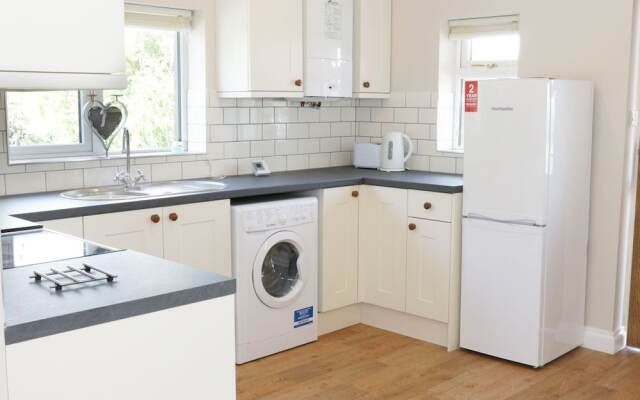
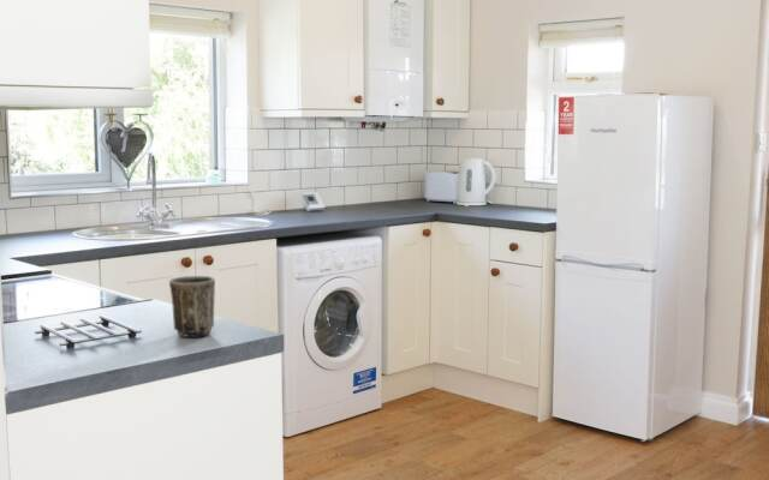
+ mug (192, 305)
